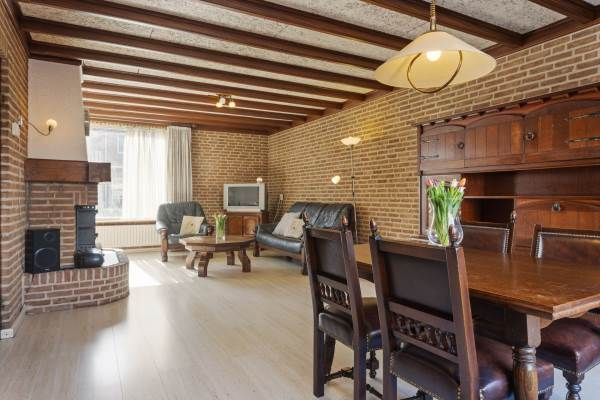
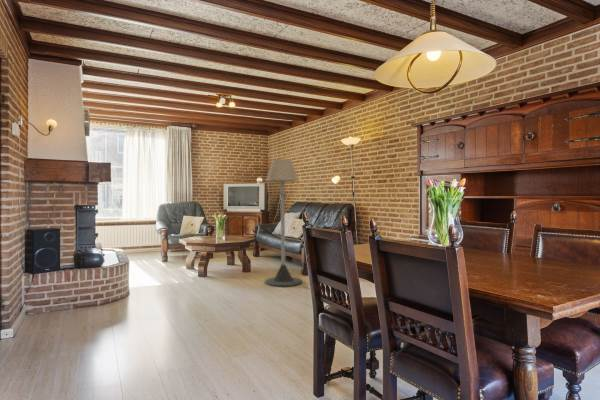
+ floor lamp (282, 221)
